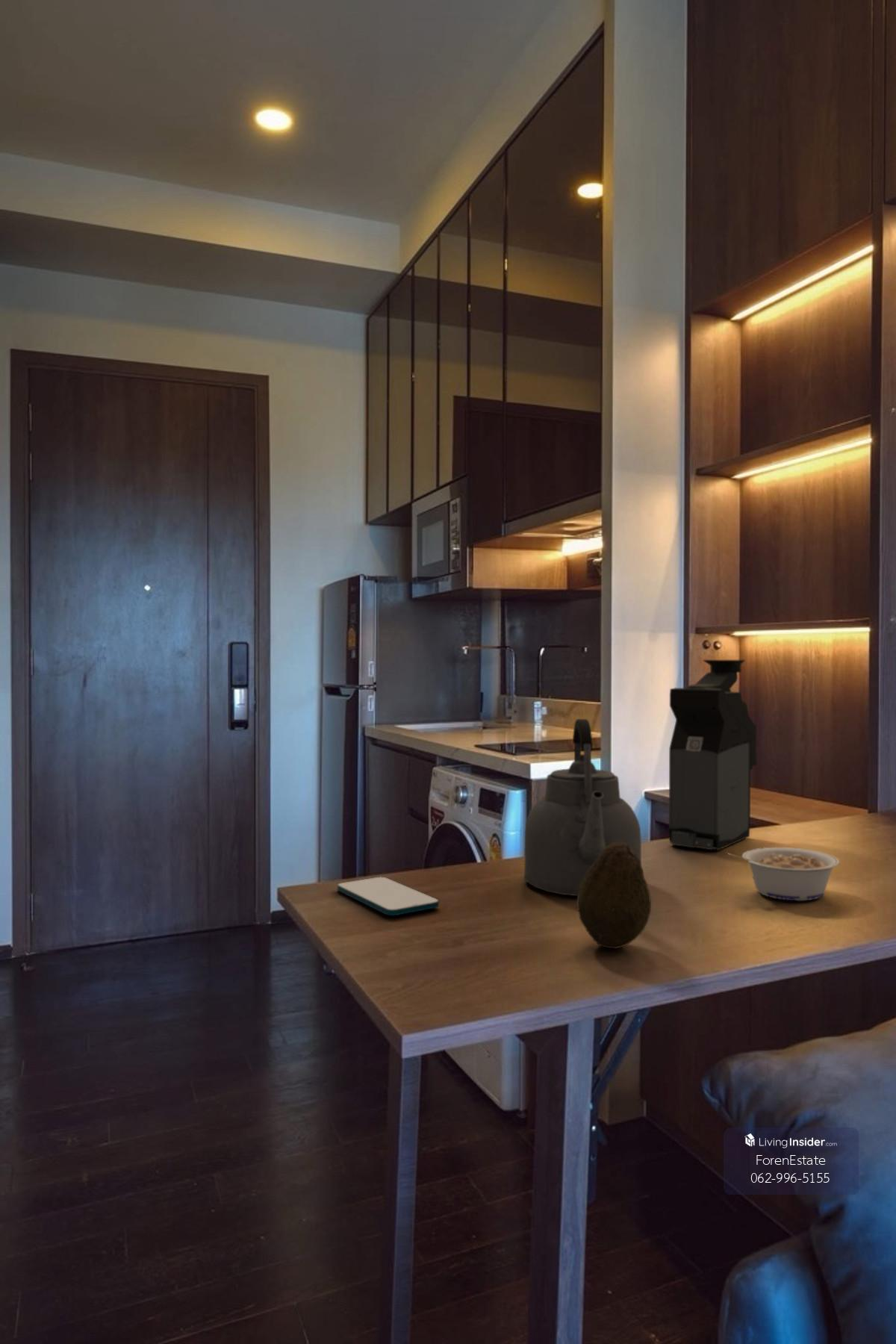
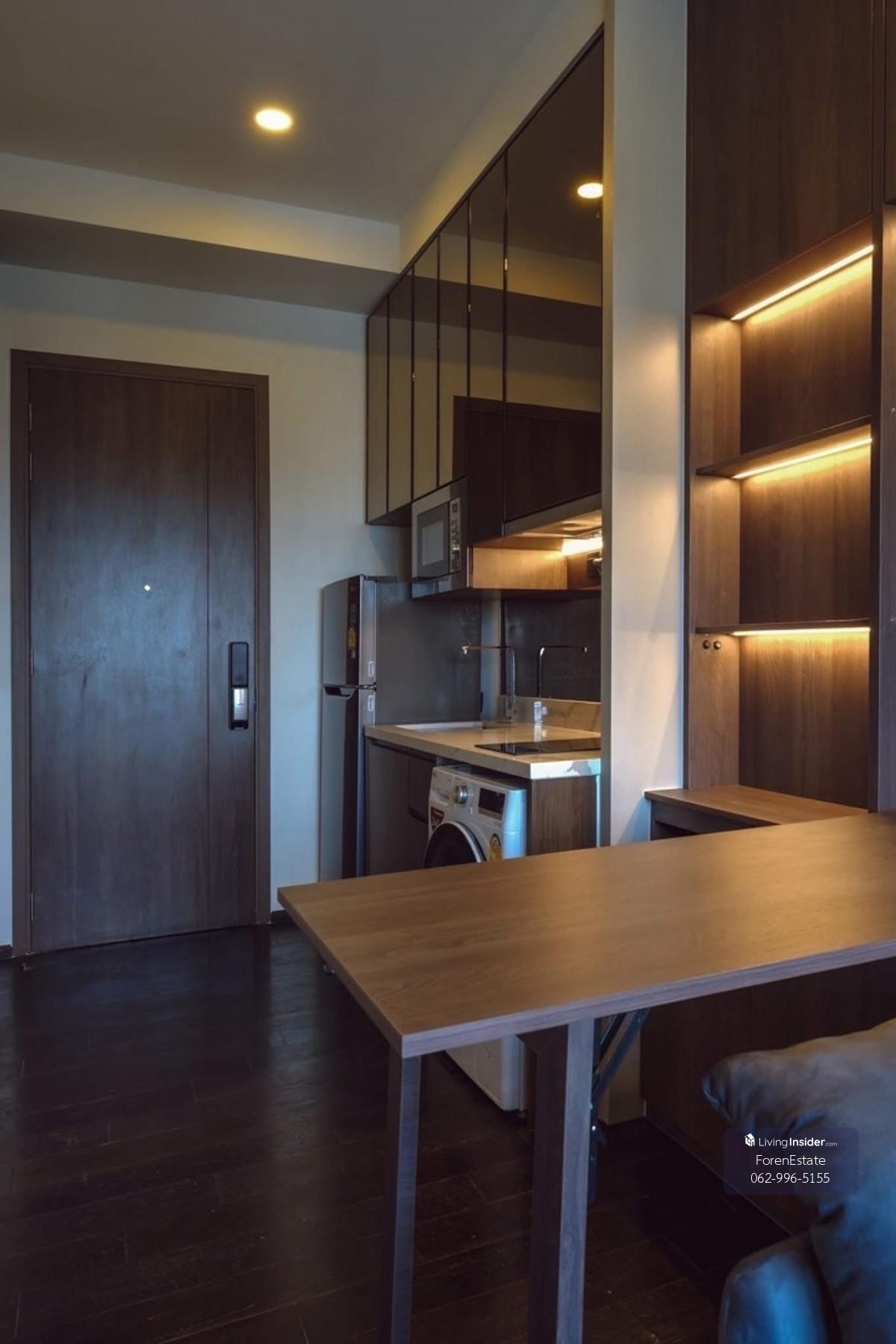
- kettle (585, 806)
- coffee maker (713, 750)
- fruit (613, 894)
- legume (788, 872)
- smartphone (386, 895)
